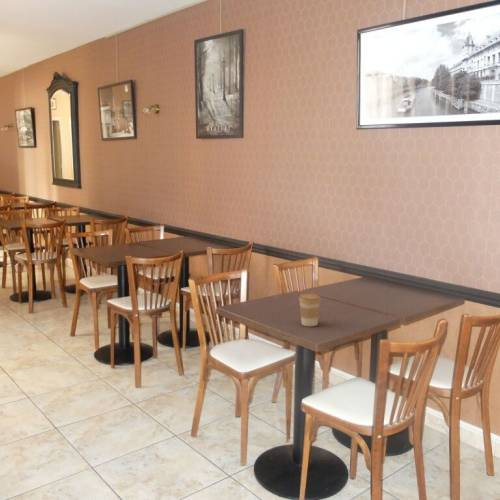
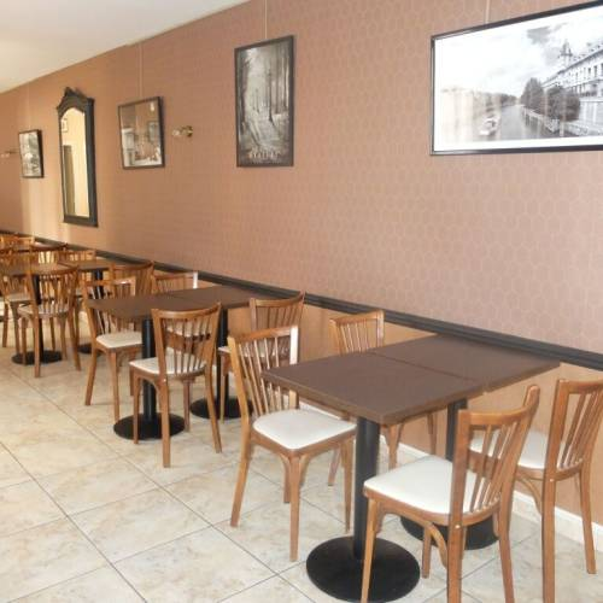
- coffee cup (309, 309)
